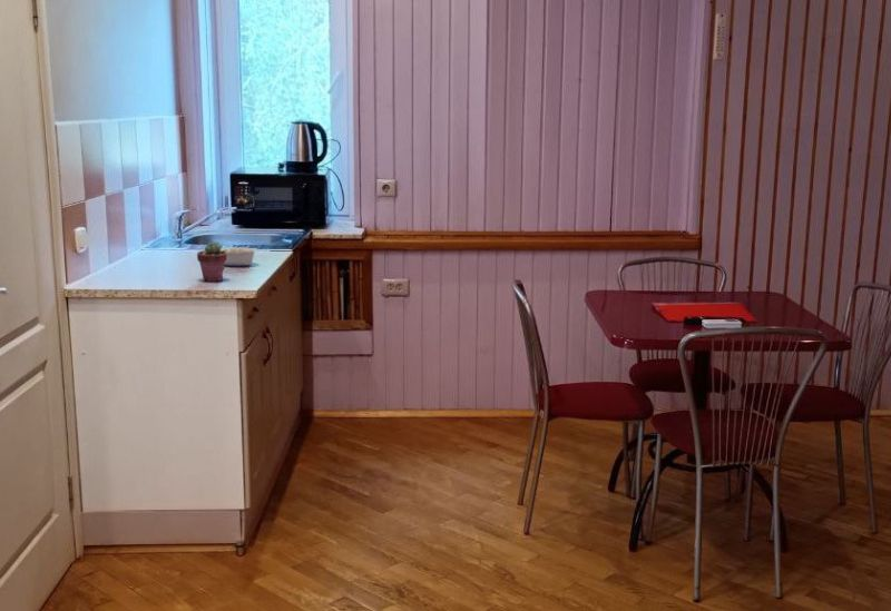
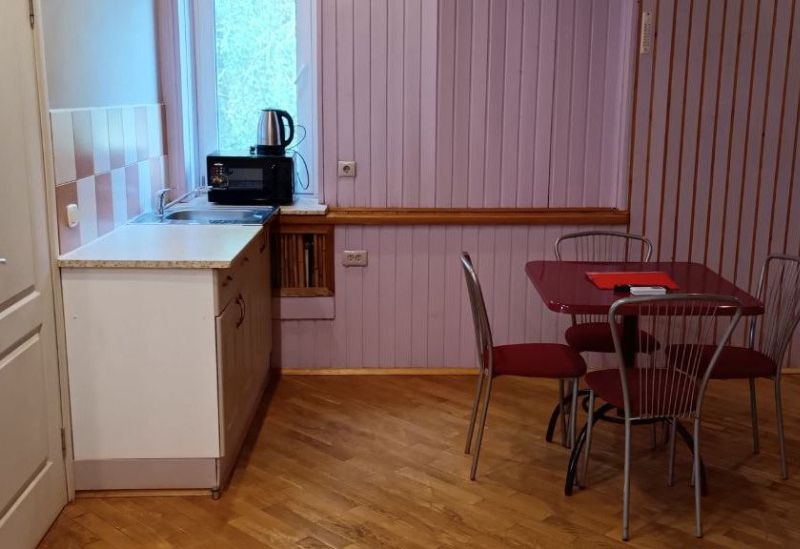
- legume (235, 255)
- potted succulent (212, 260)
